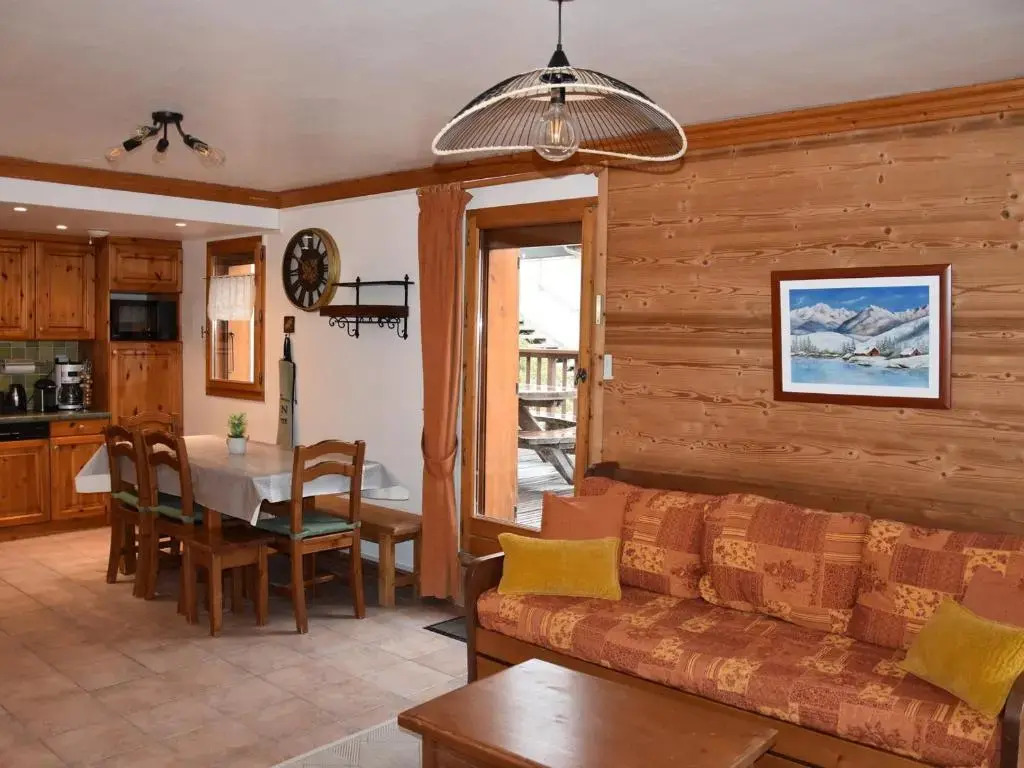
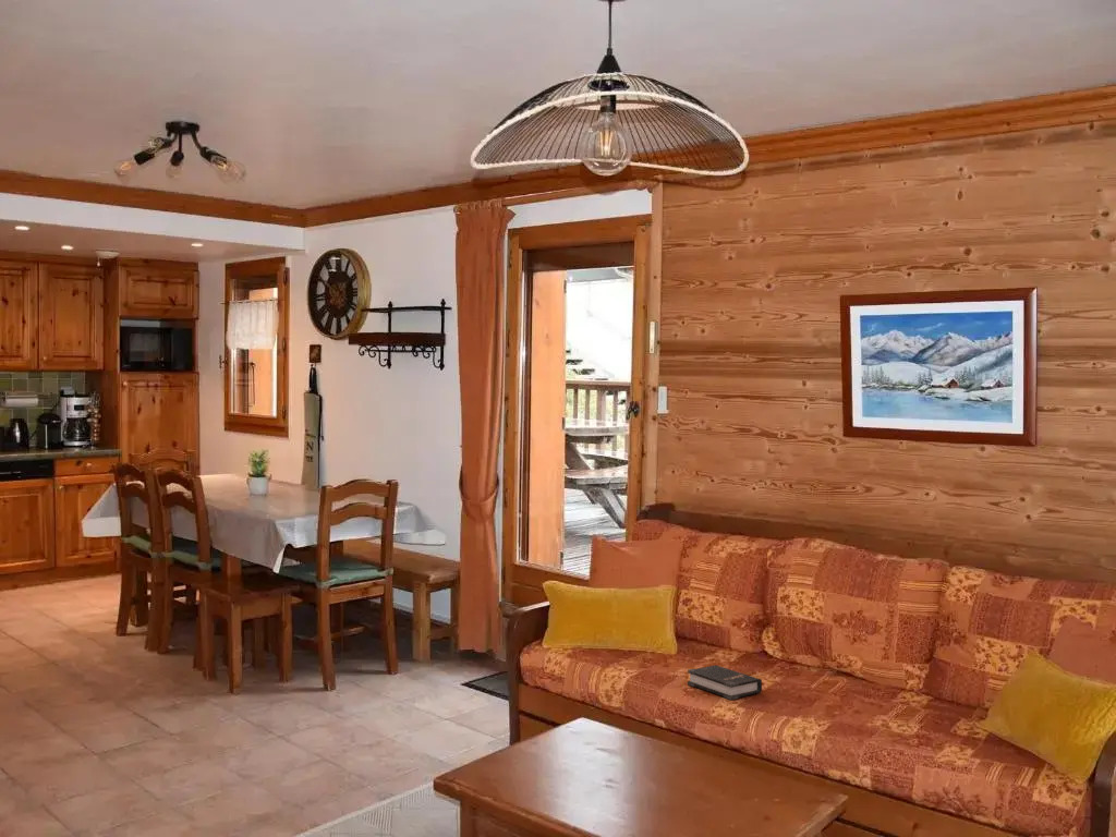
+ hardback book (724, 681)
